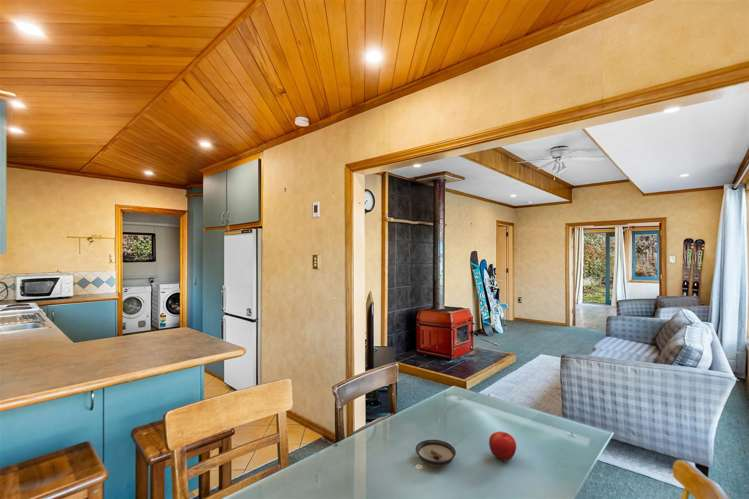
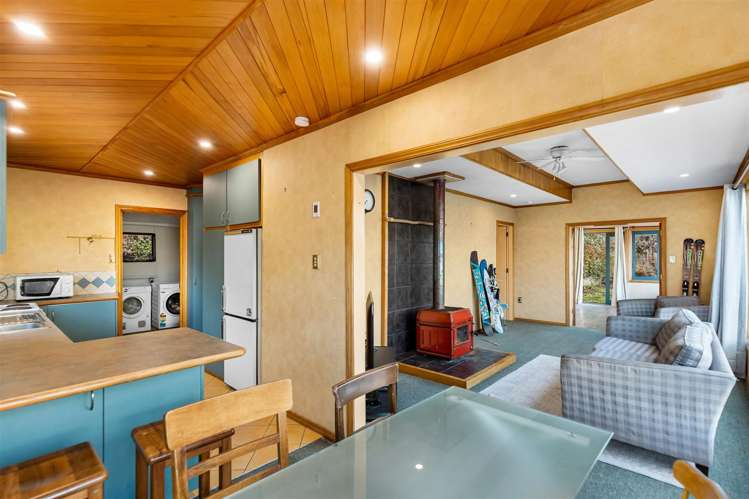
- saucer (435, 454)
- fruit (502, 444)
